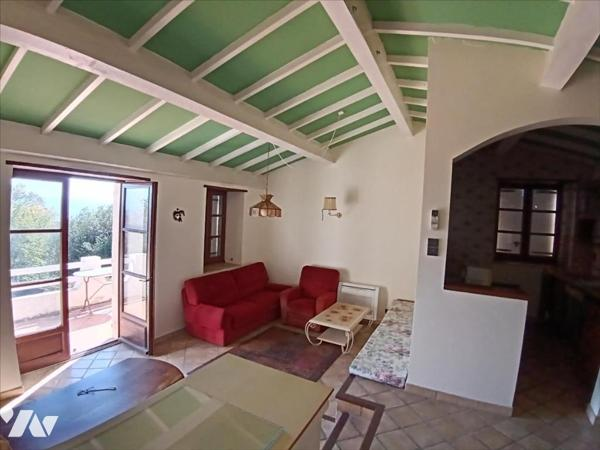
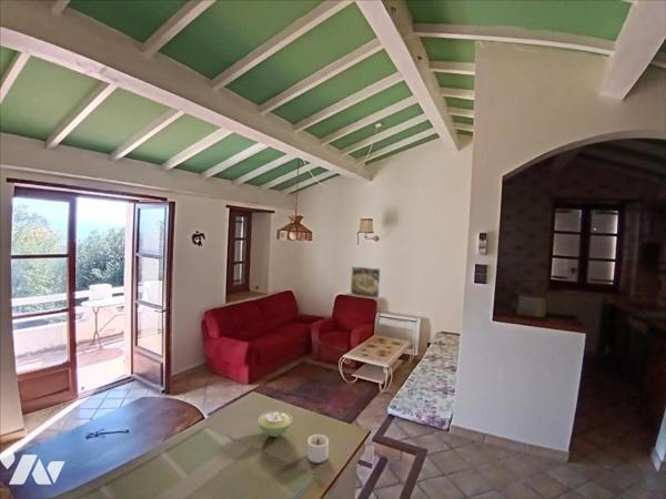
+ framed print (365, 282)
+ sugar bowl (274, 424)
+ candle (315, 444)
